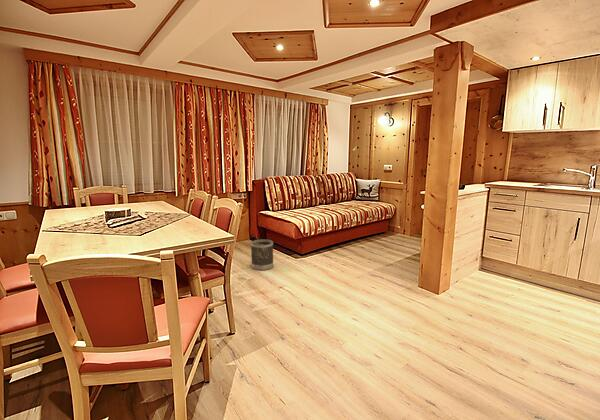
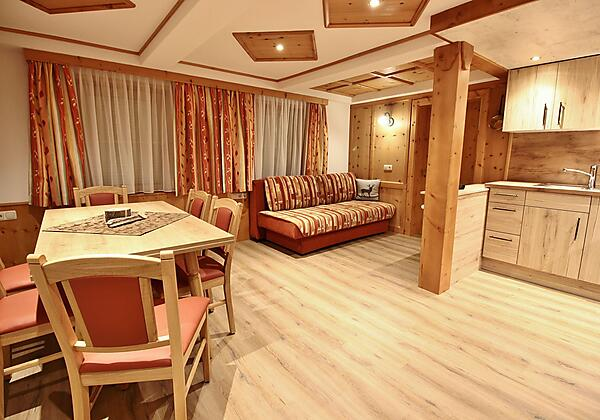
- wastebasket (262, 254)
